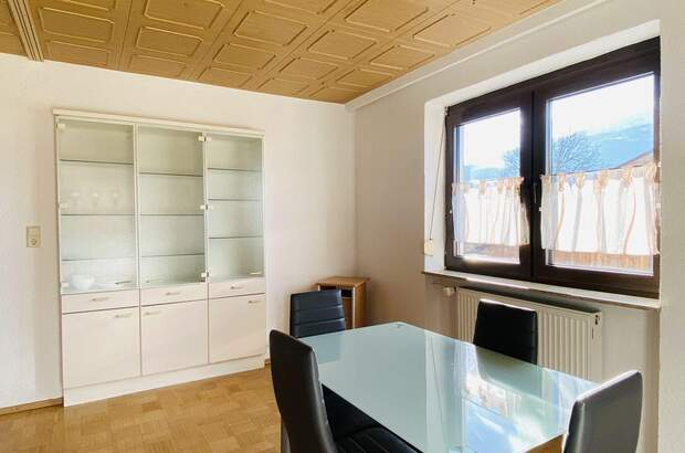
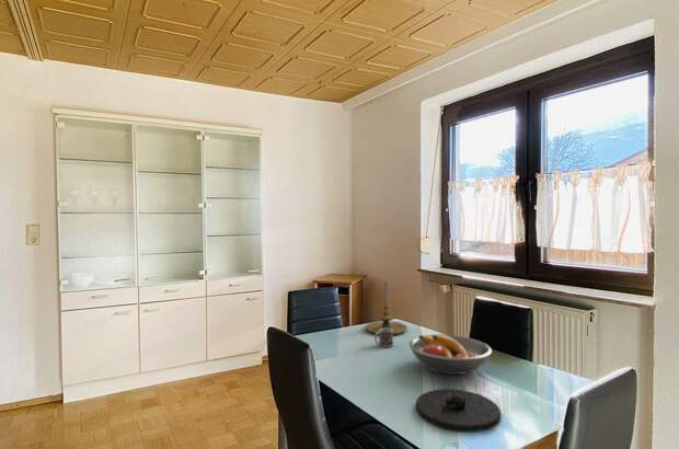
+ plate (457, 402)
+ cup (383, 337)
+ fruit bowl (449, 354)
+ candle holder (385, 306)
